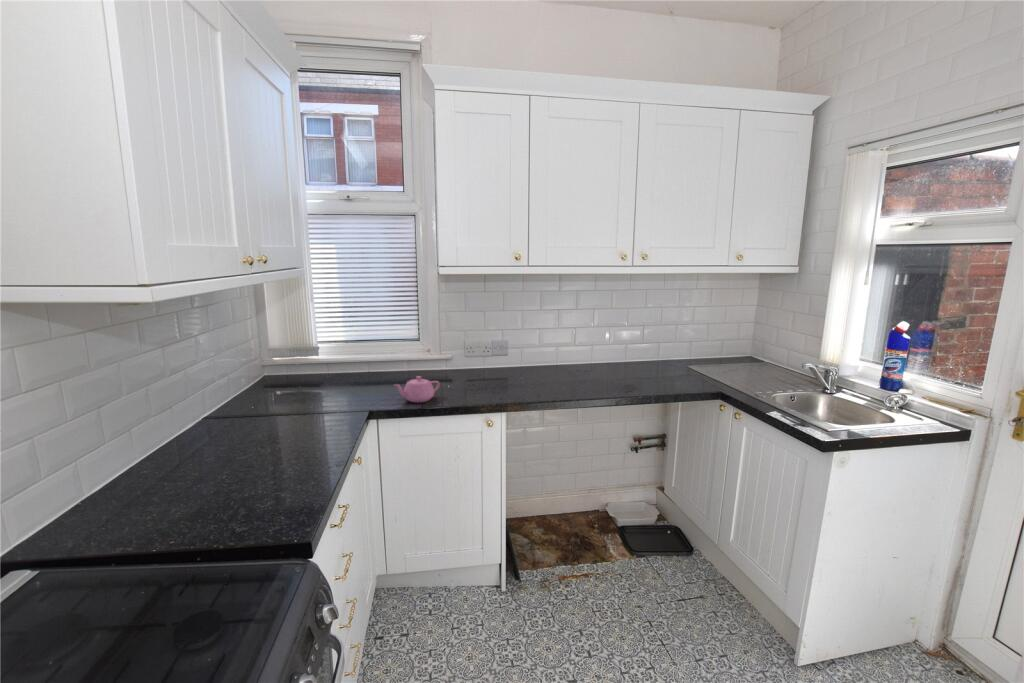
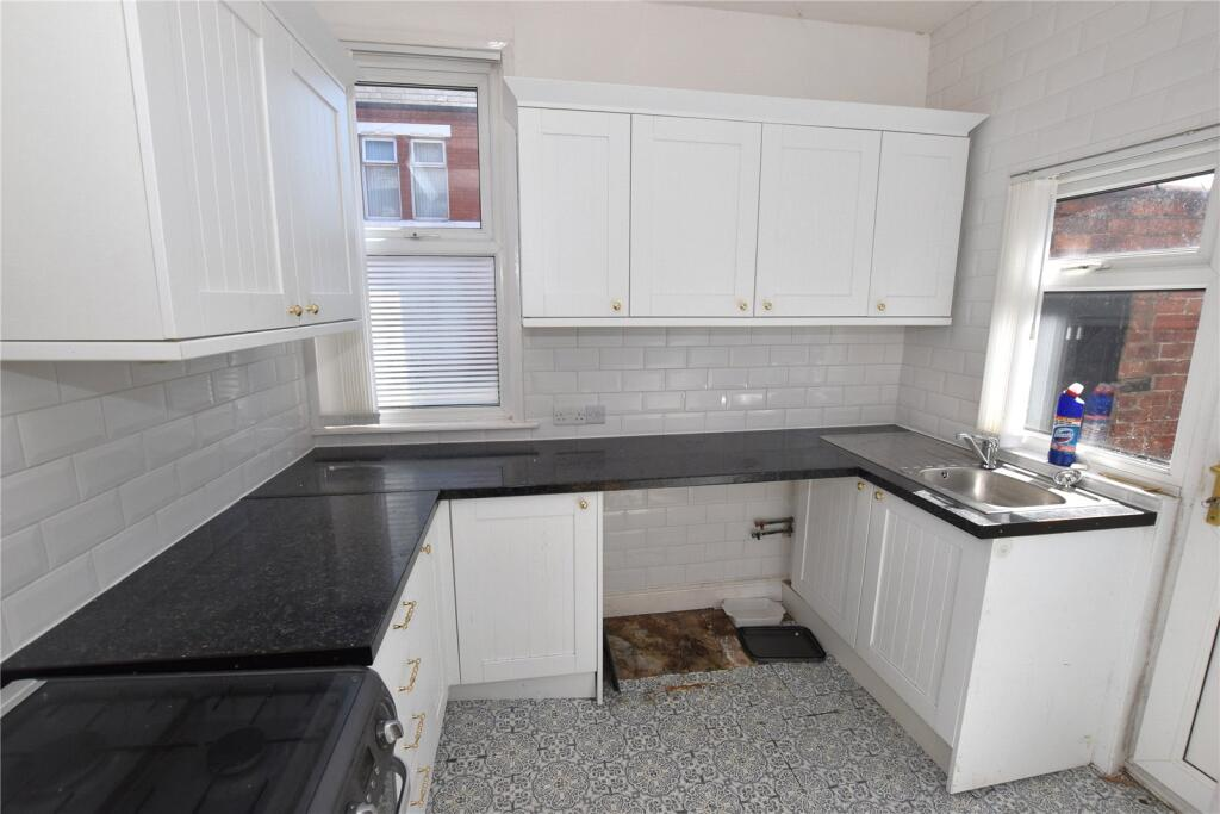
- teapot (417, 388)
